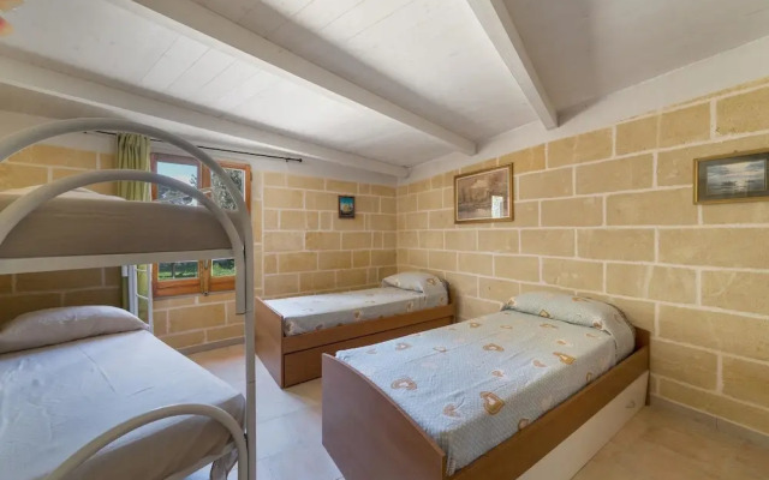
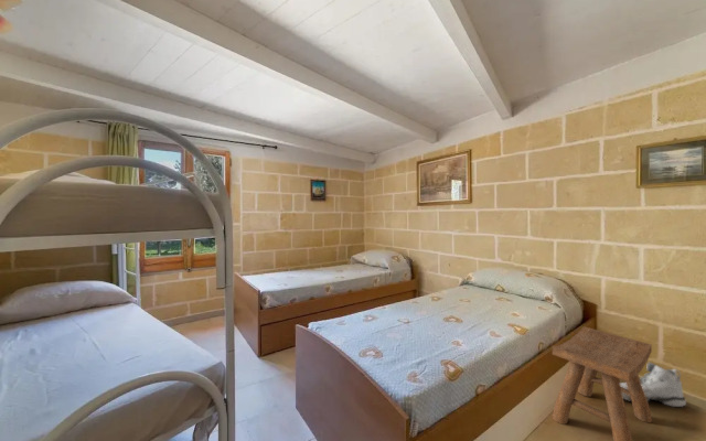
+ stool (601, 381)
+ sneaker (646, 383)
